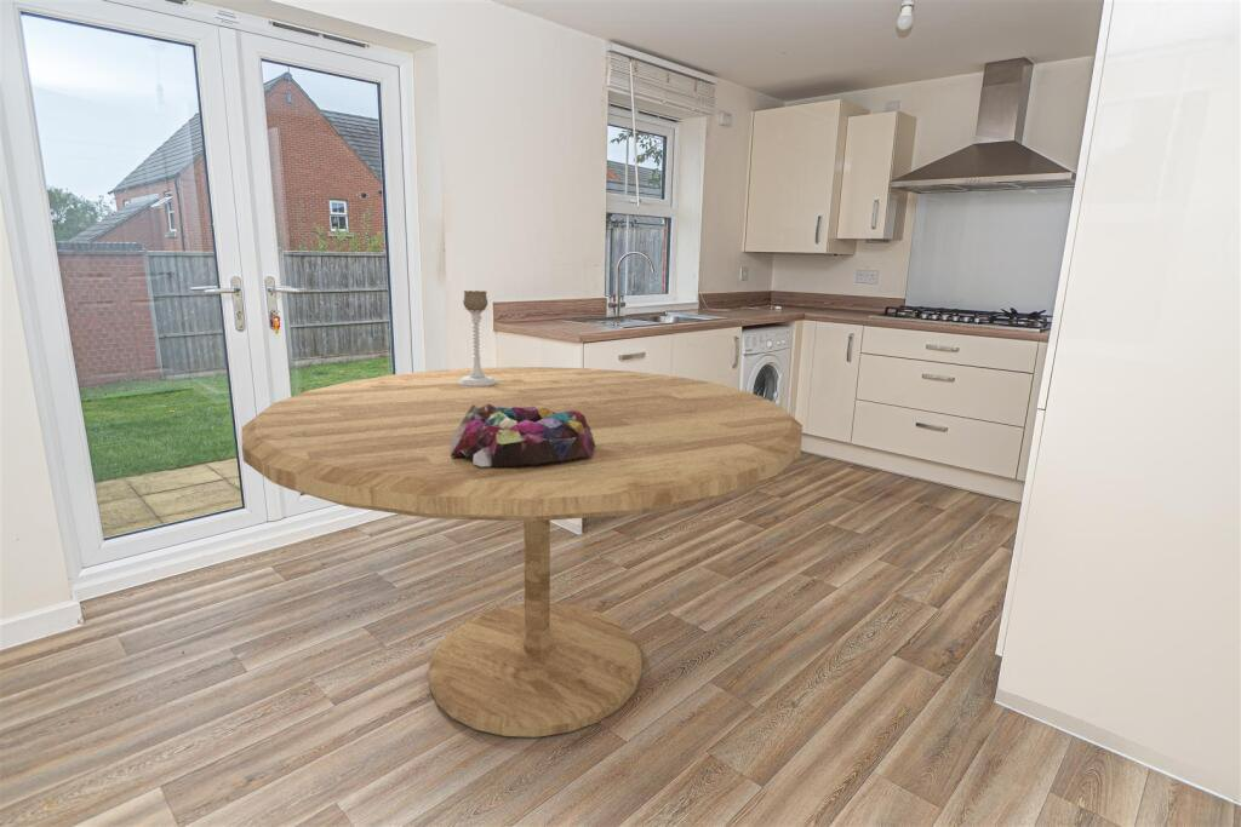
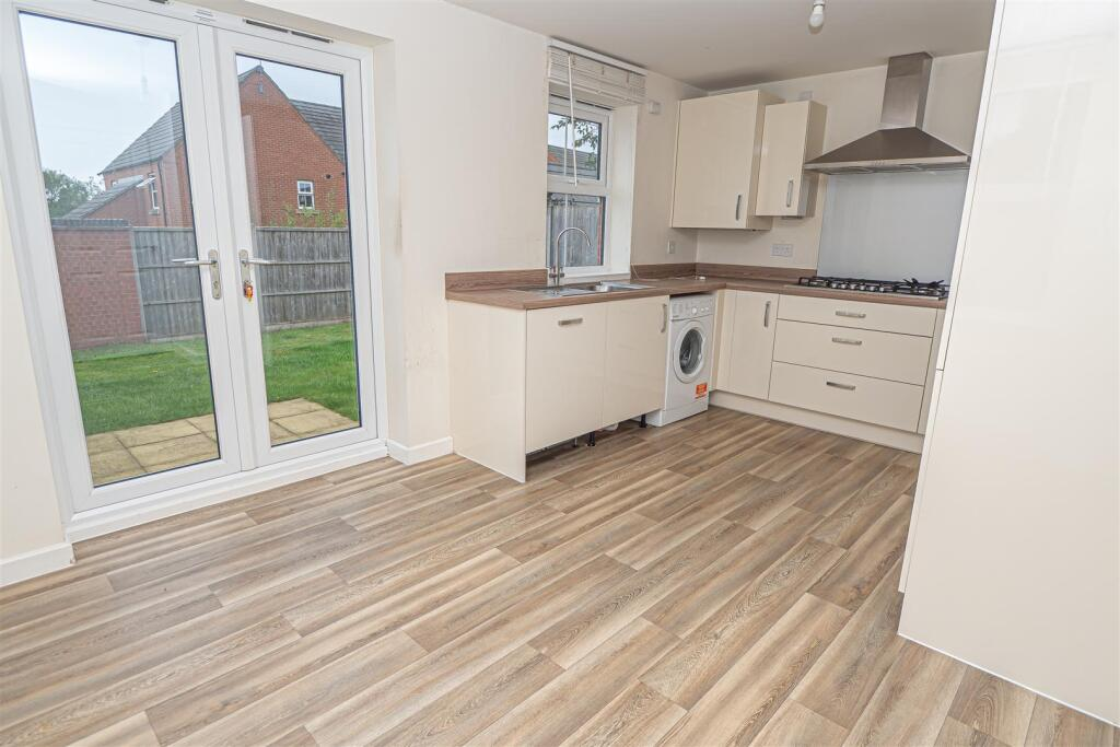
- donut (522, 427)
- candle holder (476, 337)
- dining table (537, 540)
